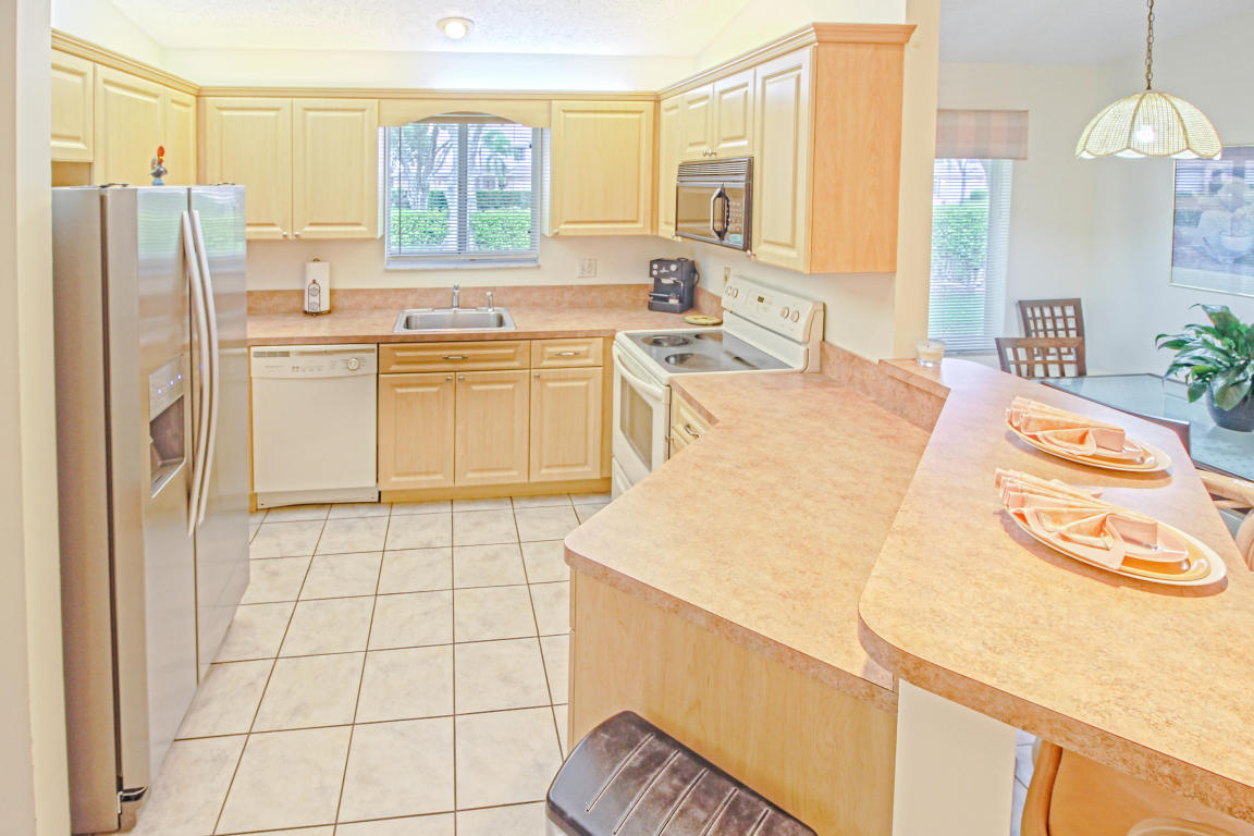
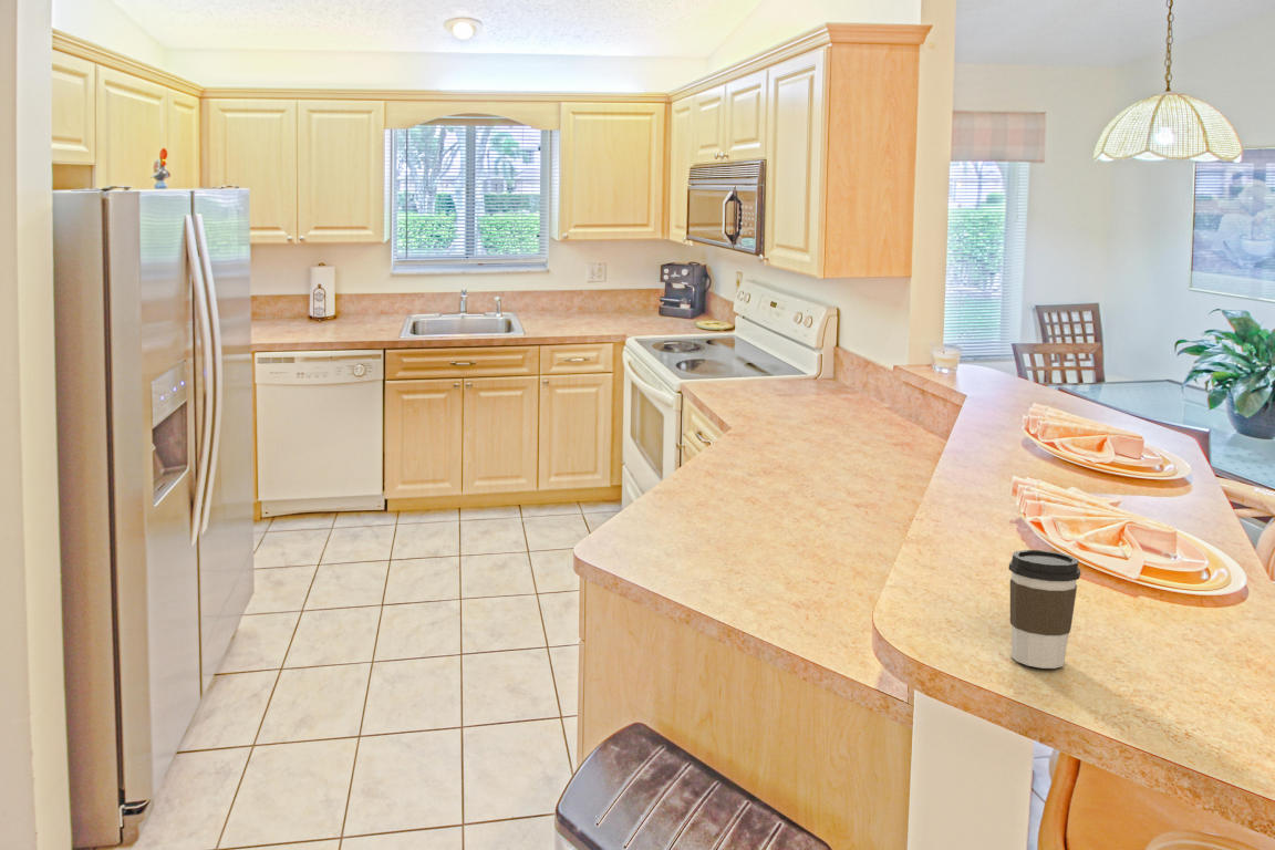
+ coffee cup (1041, 609)
